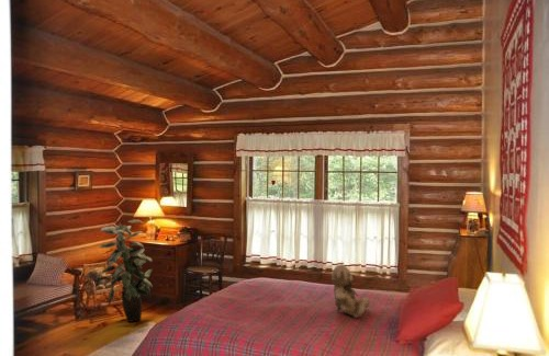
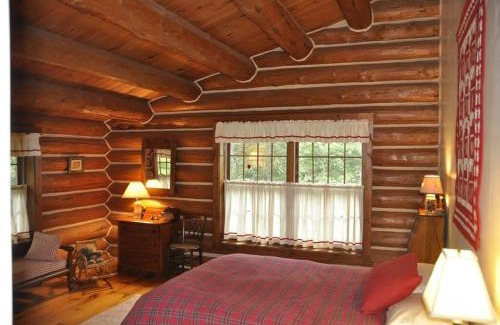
- teddy bear (352, 289)
- indoor plant (128, 271)
